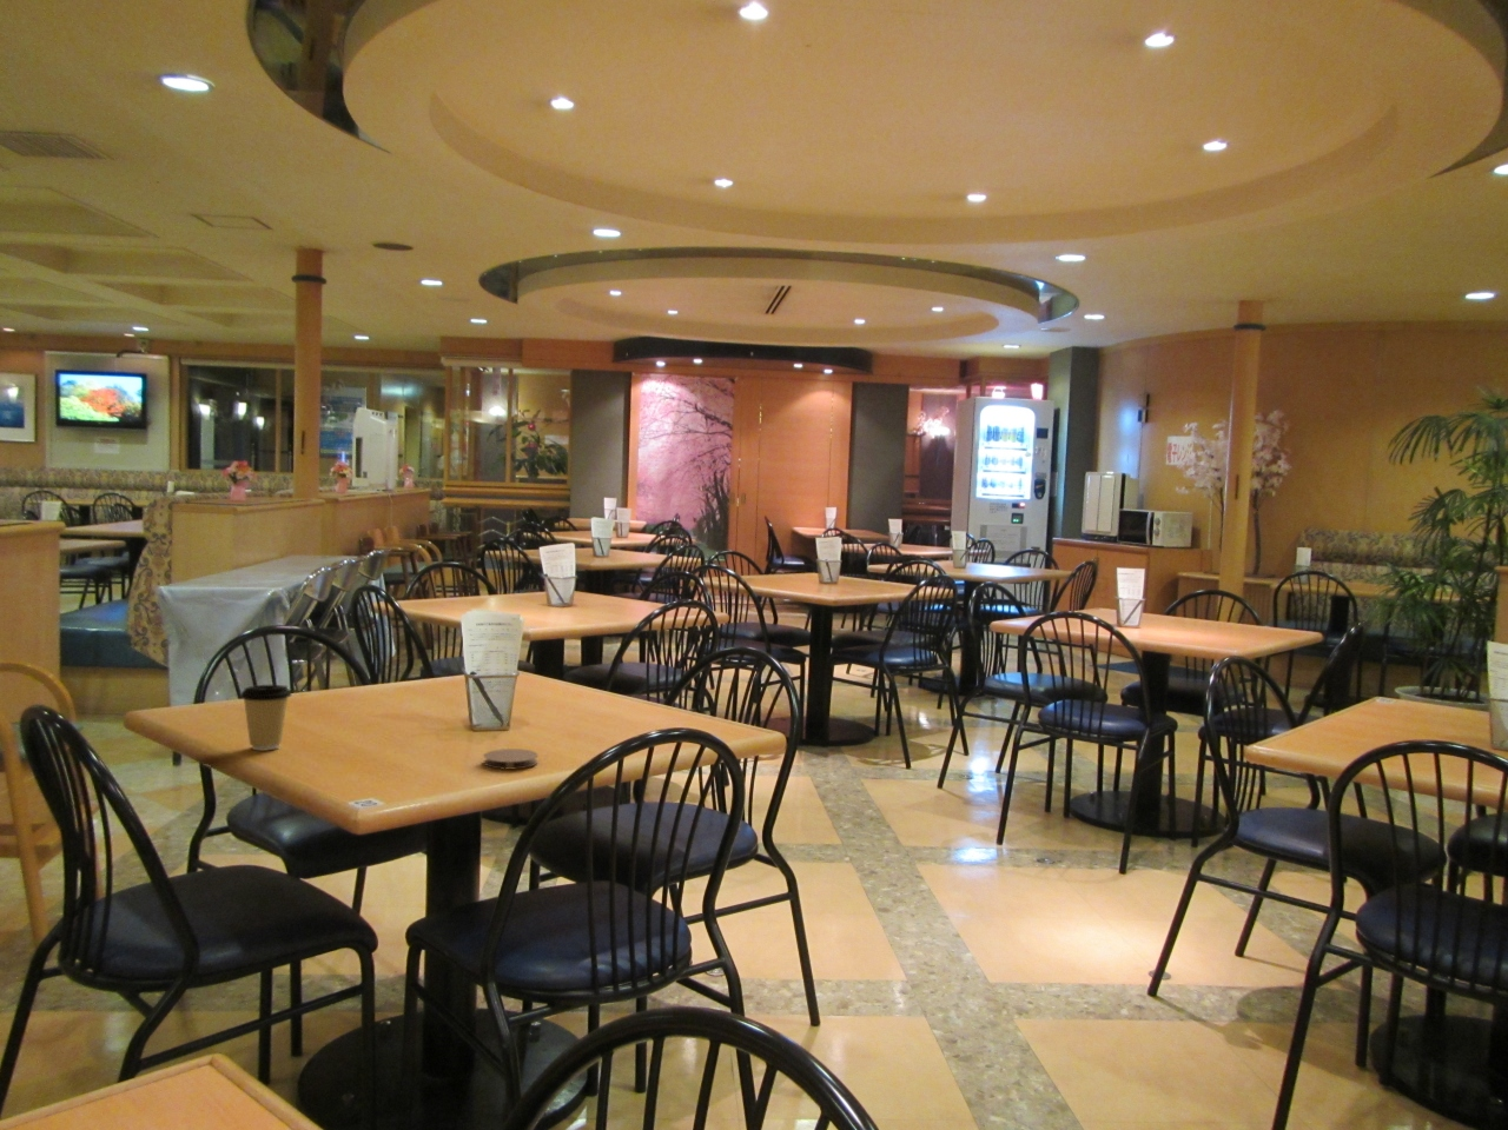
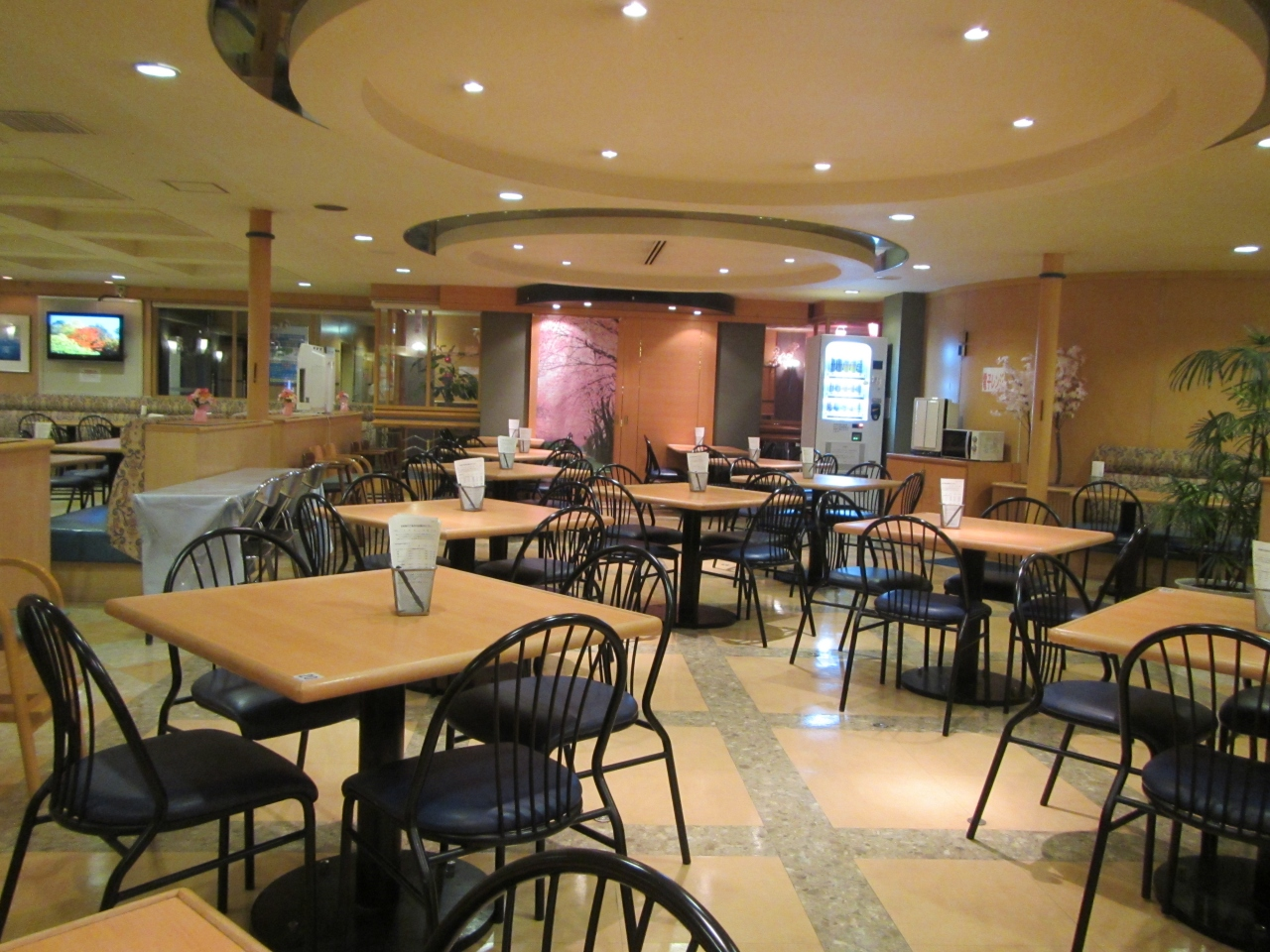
- coffee cup (265, 716)
- coaster (511, 758)
